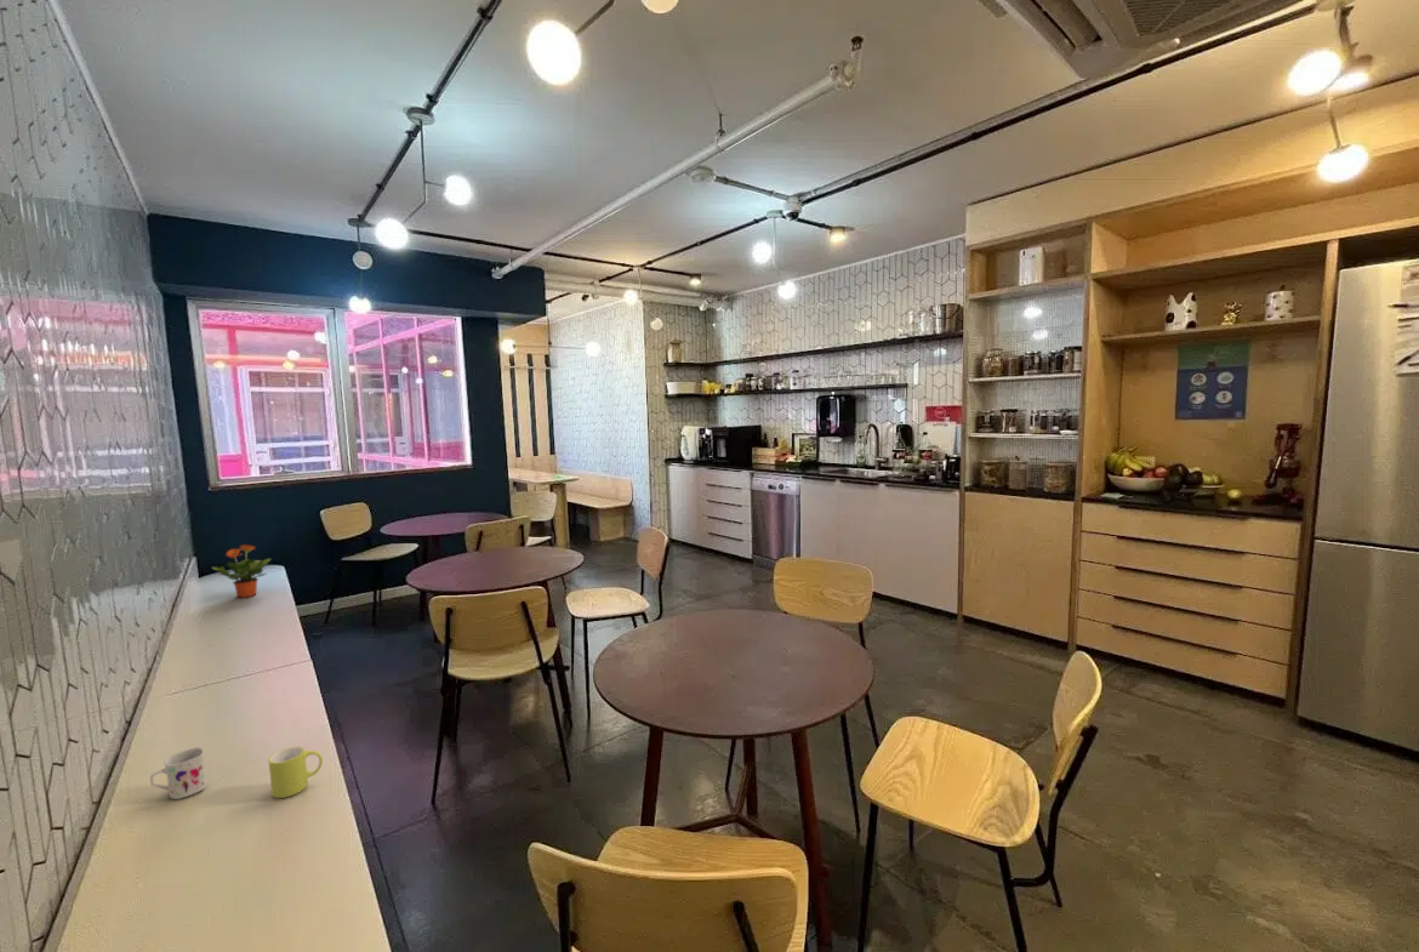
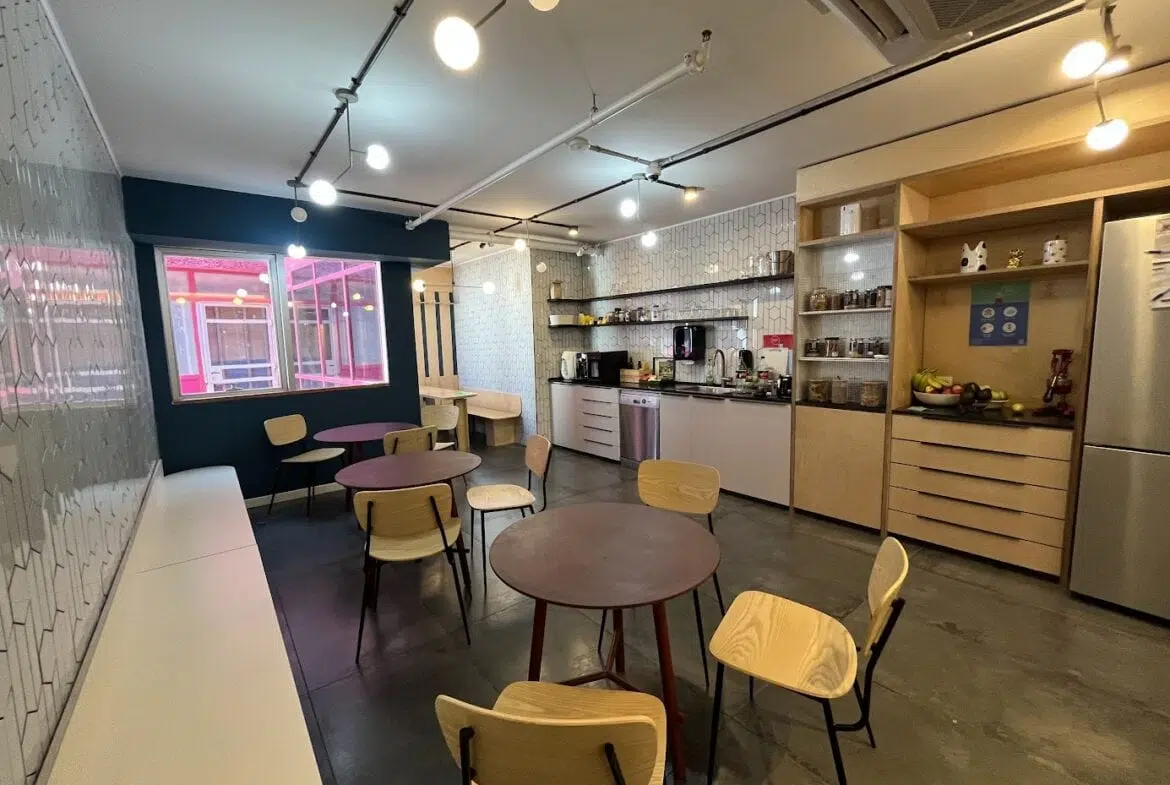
- potted plant (243, 570)
- mug (178, 775)
- mug (296, 769)
